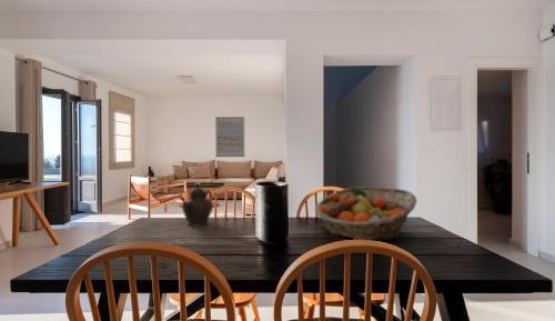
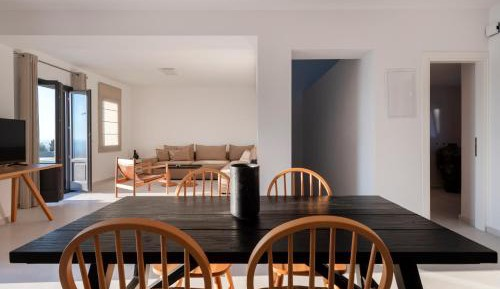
- fruit basket (363, 211)
- wall art (230, 137)
- teapot (195, 204)
